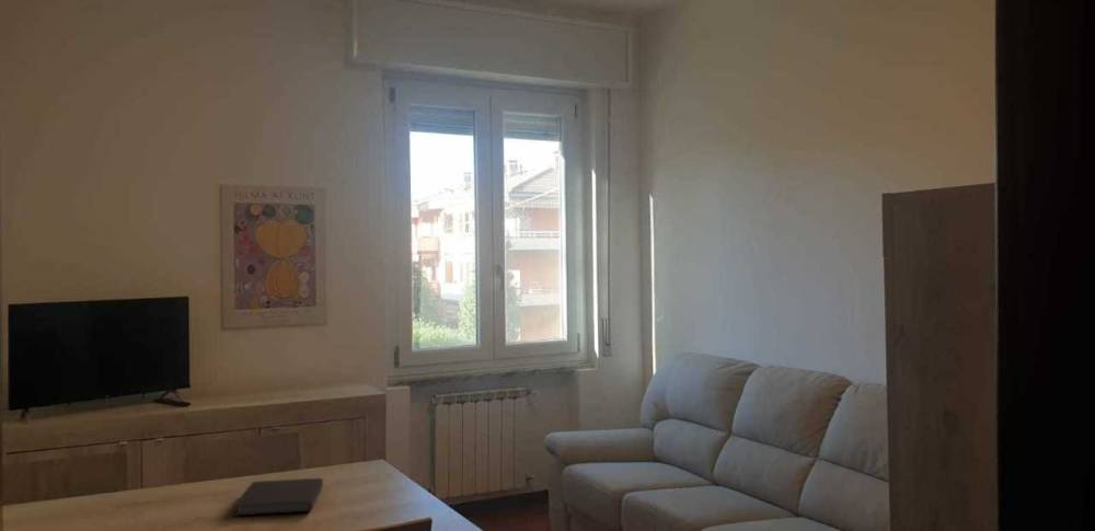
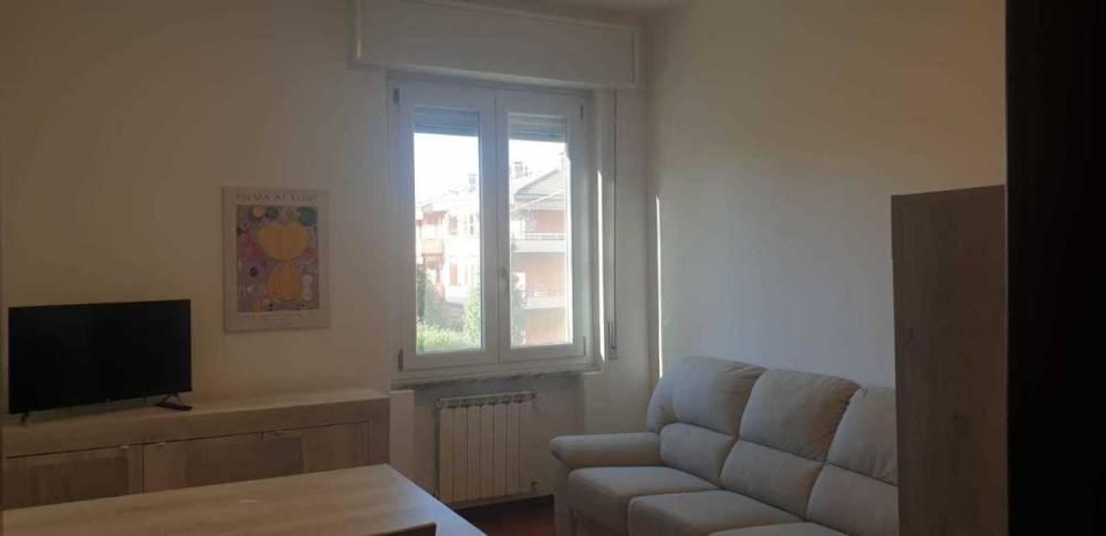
- notebook (280, 496)
